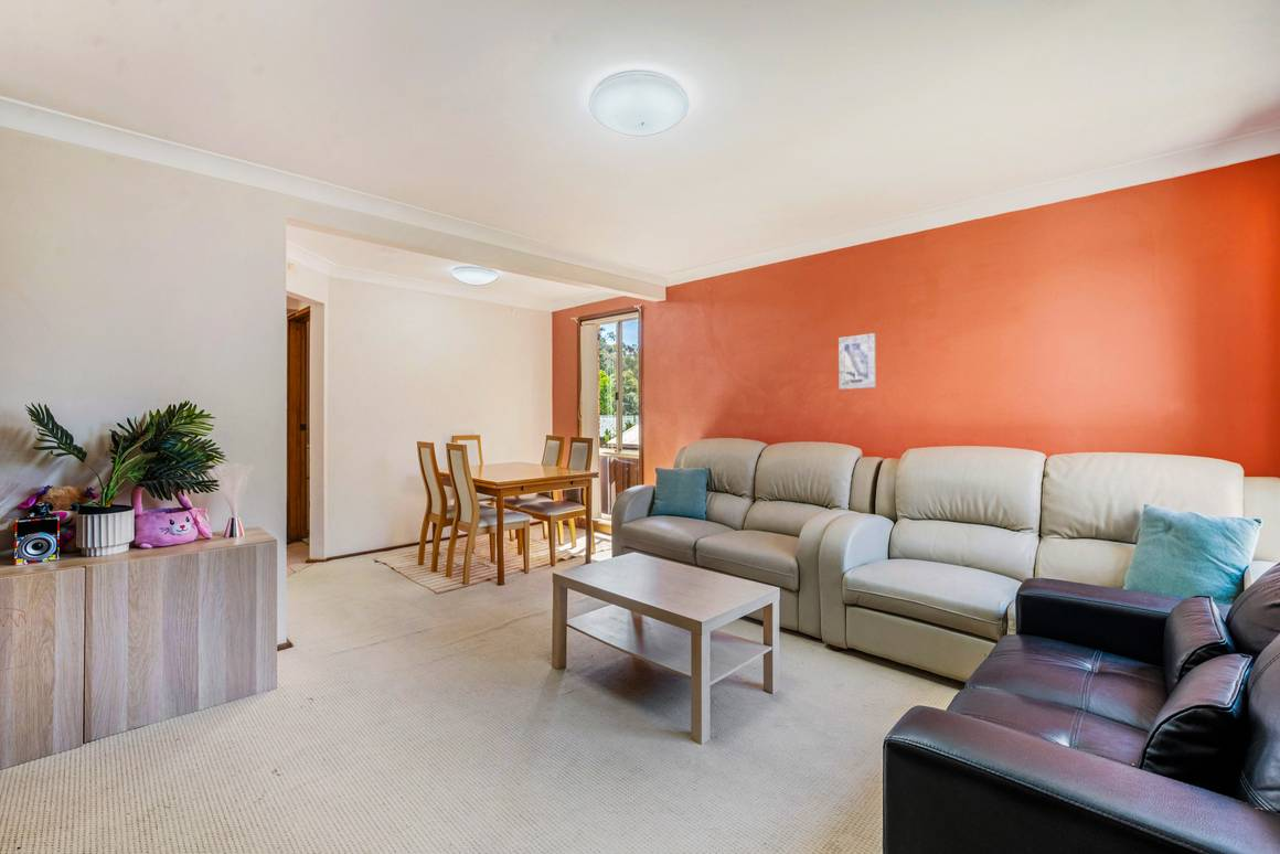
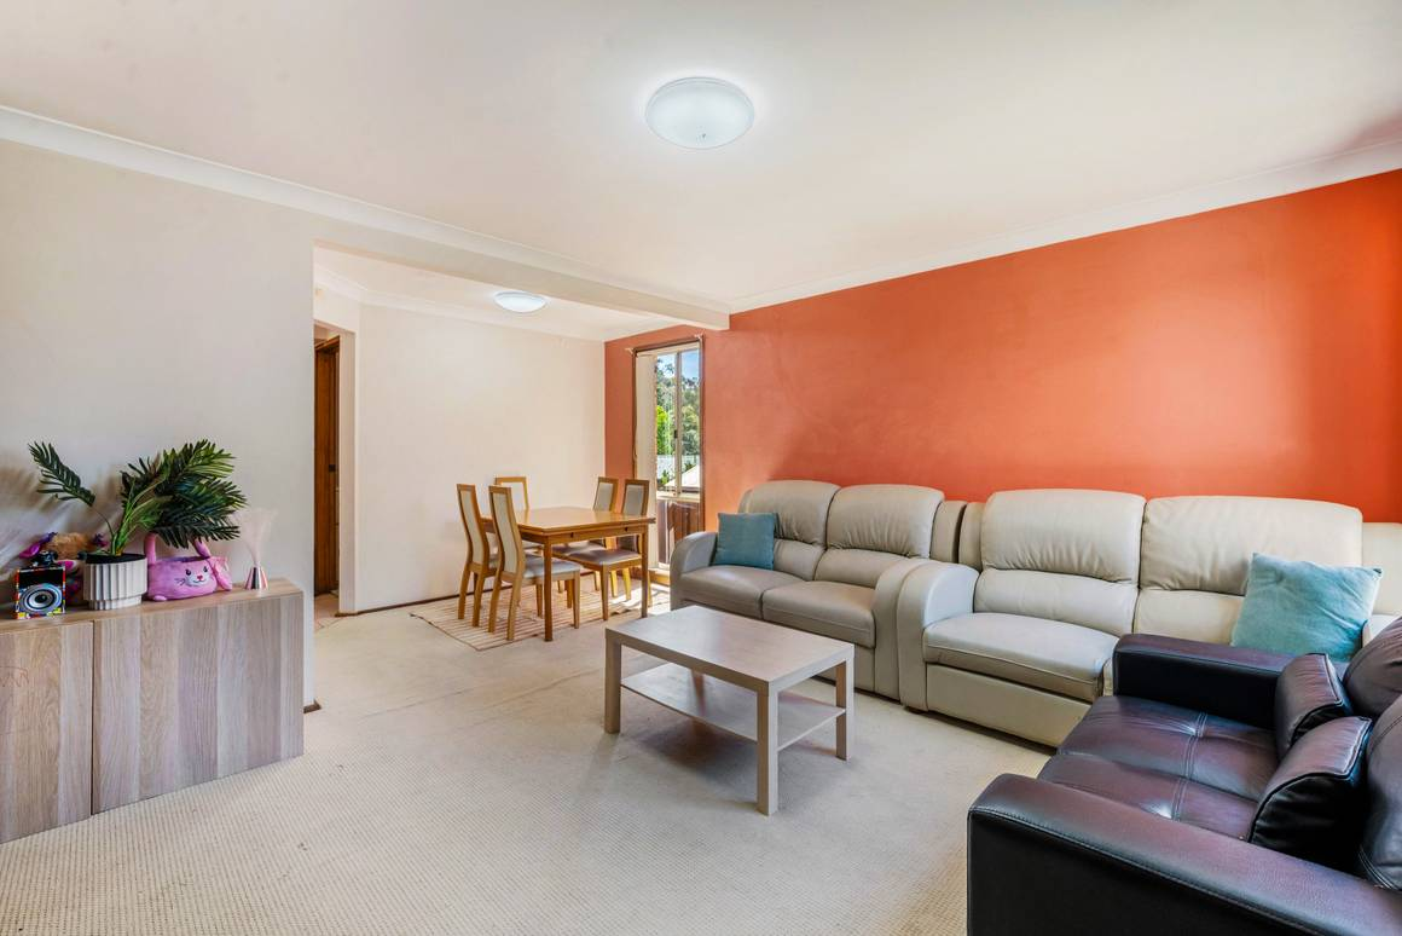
- wall art (856, 362)
